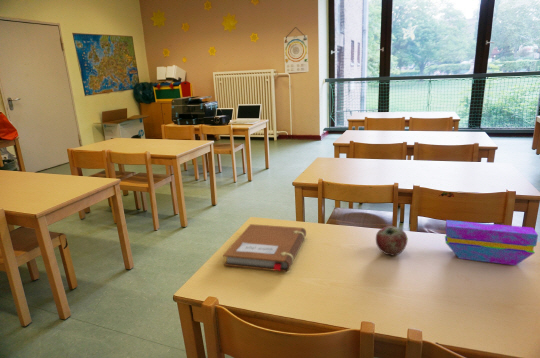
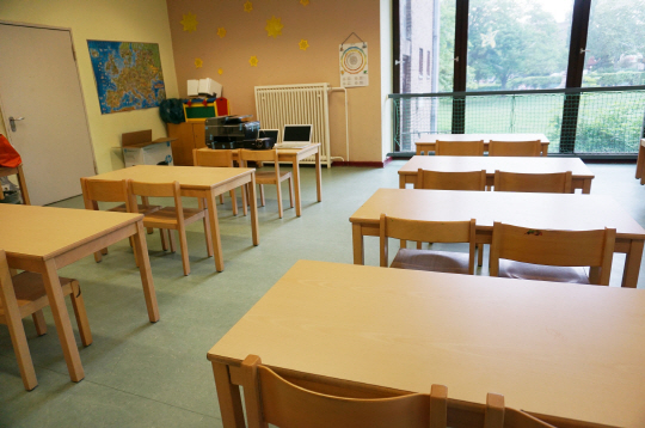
- notebook (267, 246)
- pencil case (487, 242)
- apple (391, 240)
